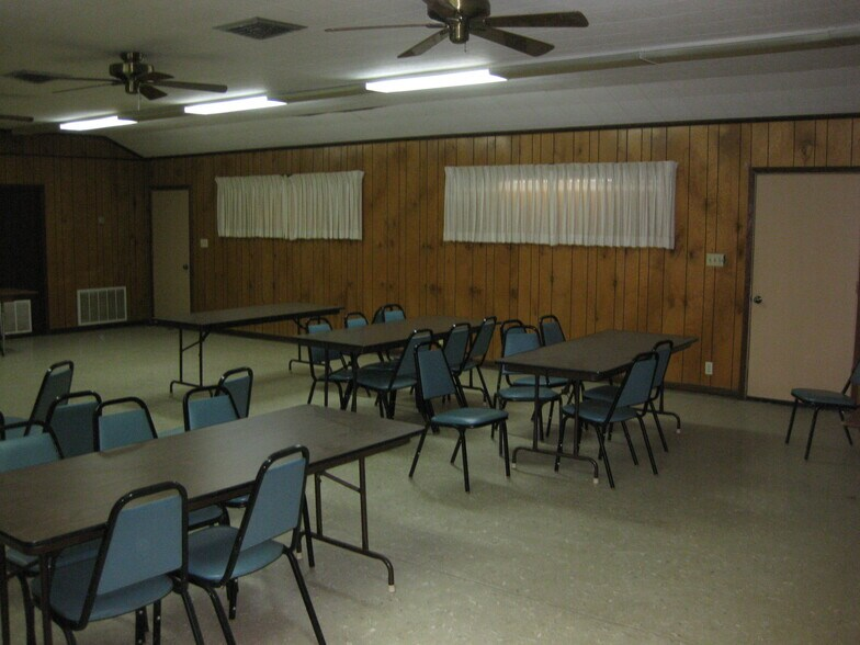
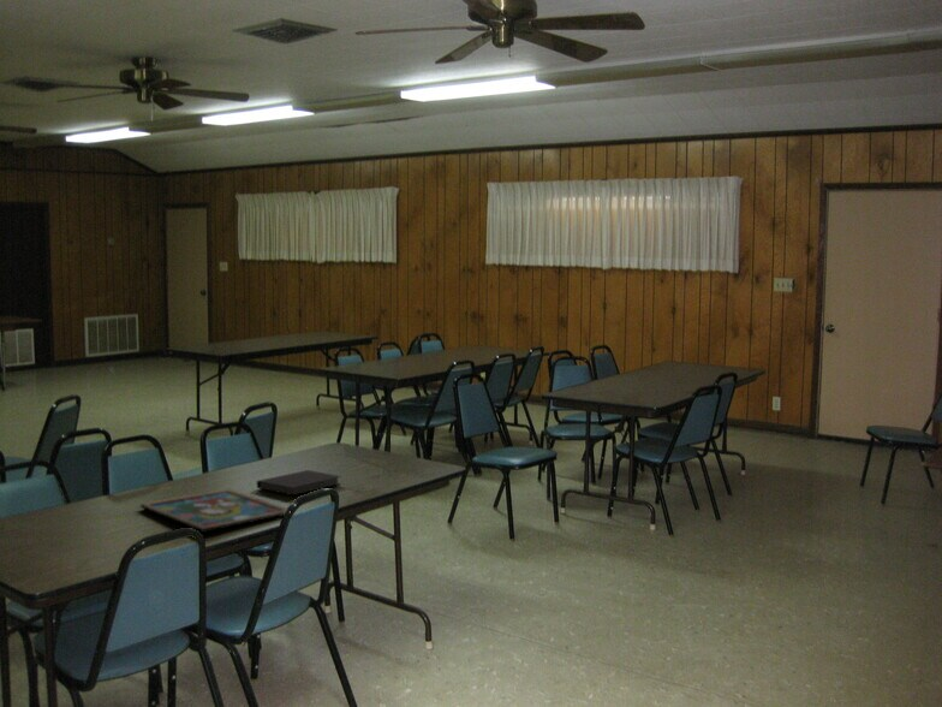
+ framed painting (216, 509)
+ notebook (299, 481)
